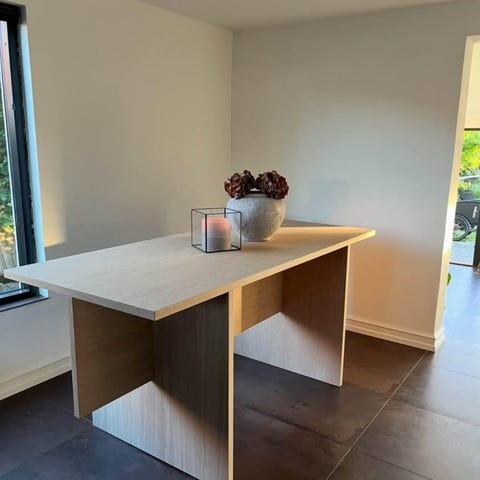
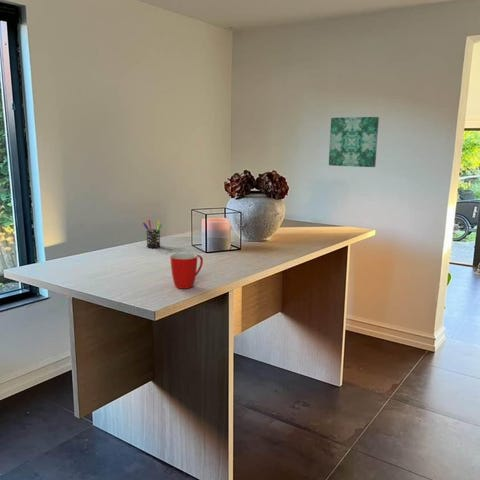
+ pen holder (154, 233)
+ mug (188, 270)
+ wall art (352, 142)
